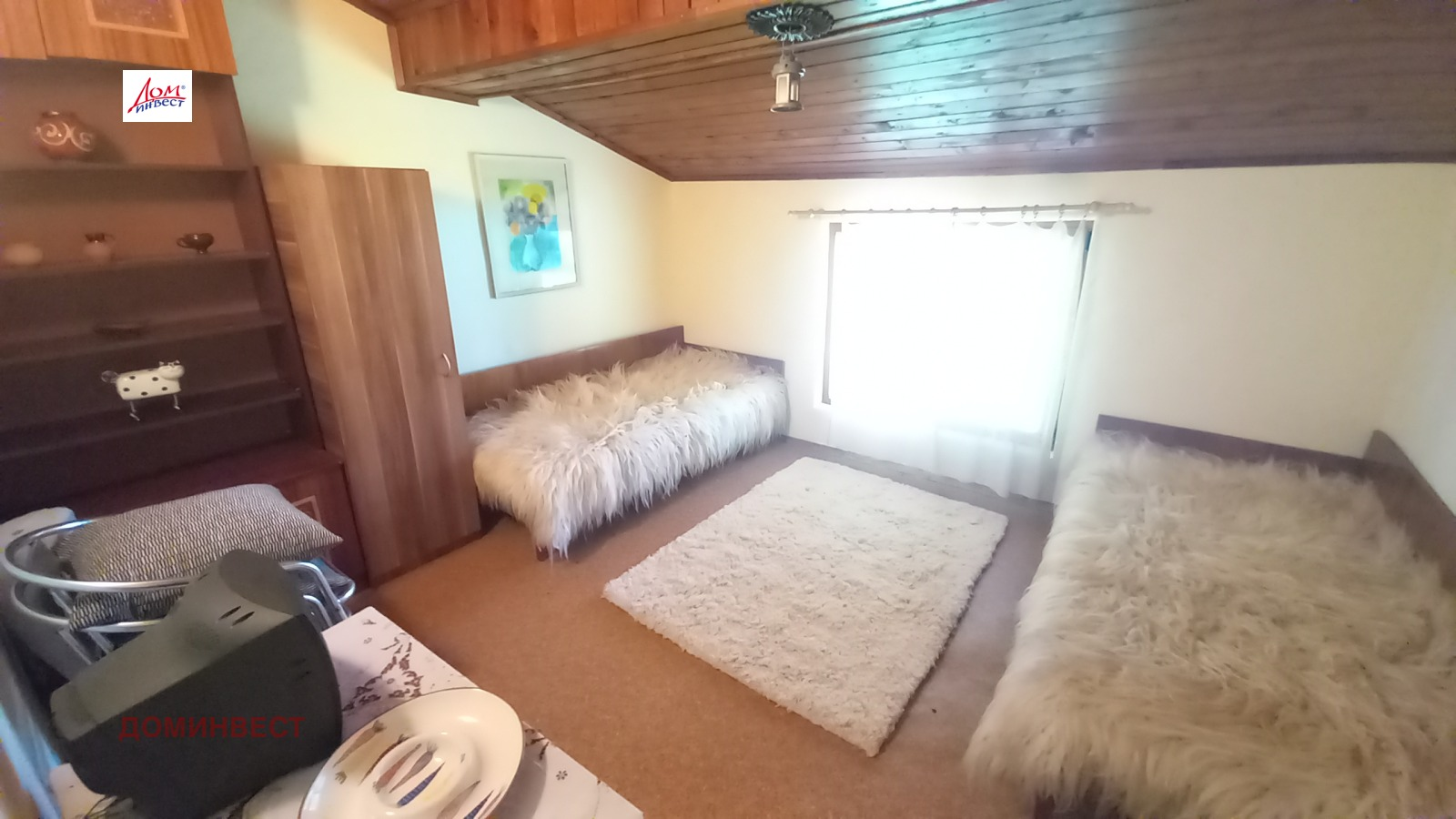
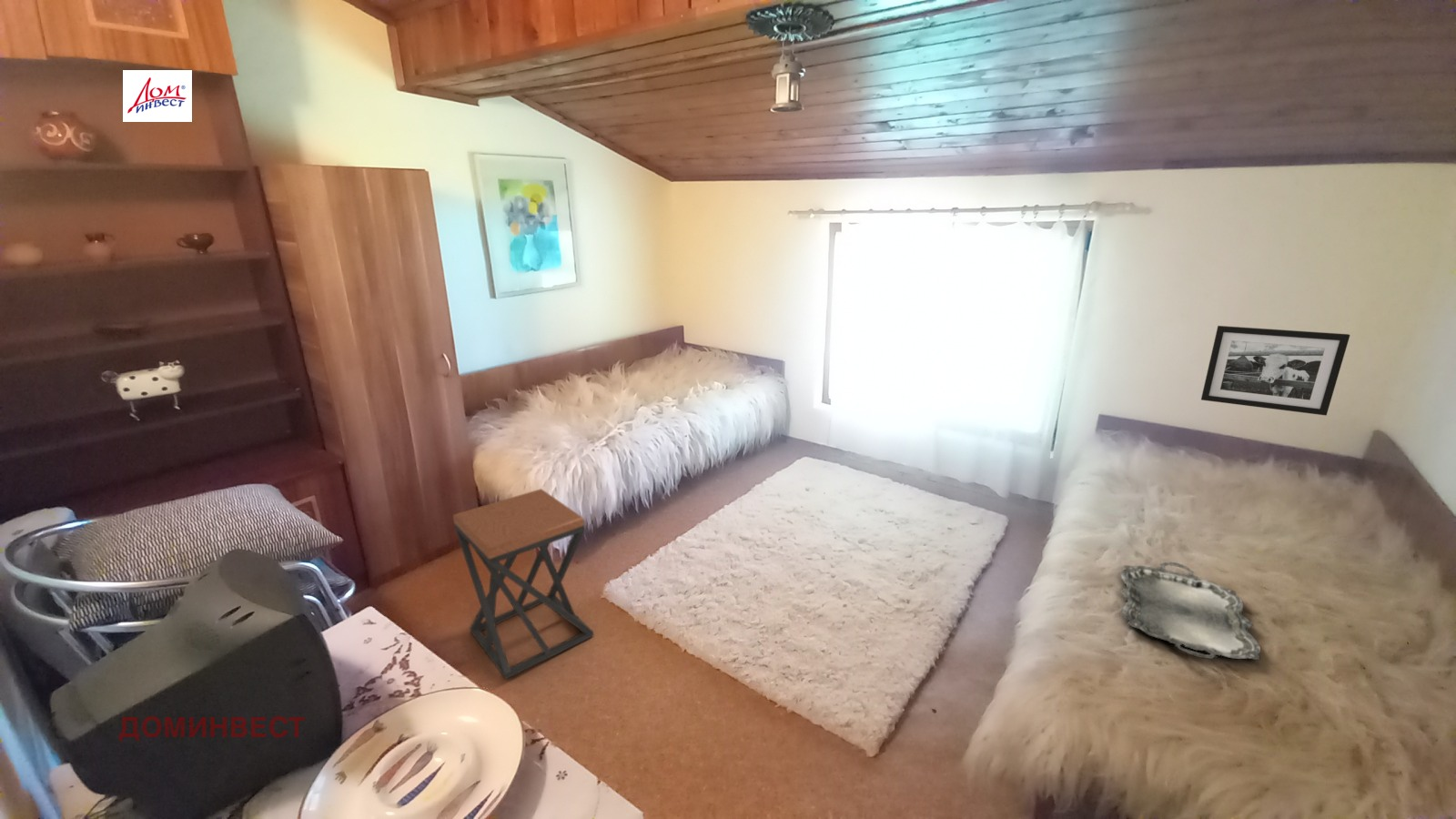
+ serving tray (1183, 607)
+ stool (527, 578)
+ picture frame (1270, 369)
